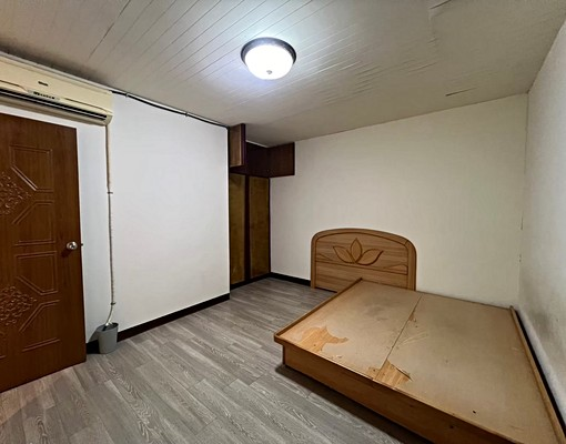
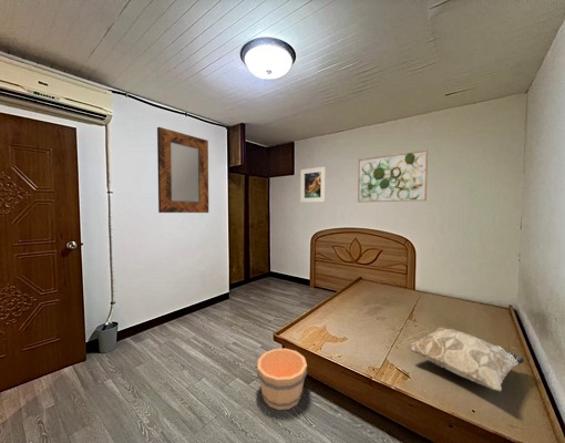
+ bucket (281, 378)
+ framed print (312, 185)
+ home mirror (185, 174)
+ wall art (389, 178)
+ decorative pillow (463, 352)
